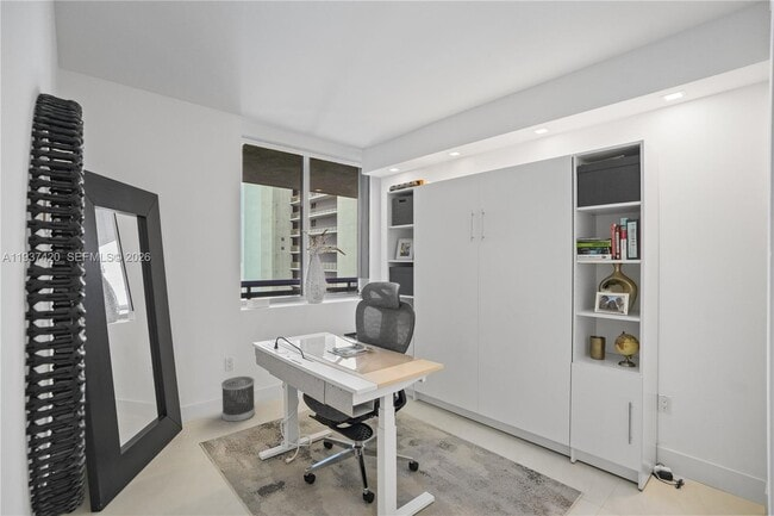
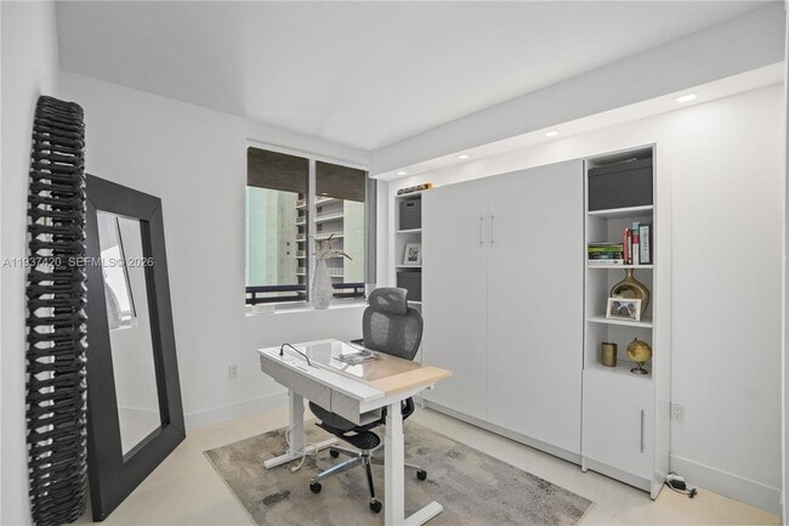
- wastebasket (238, 398)
